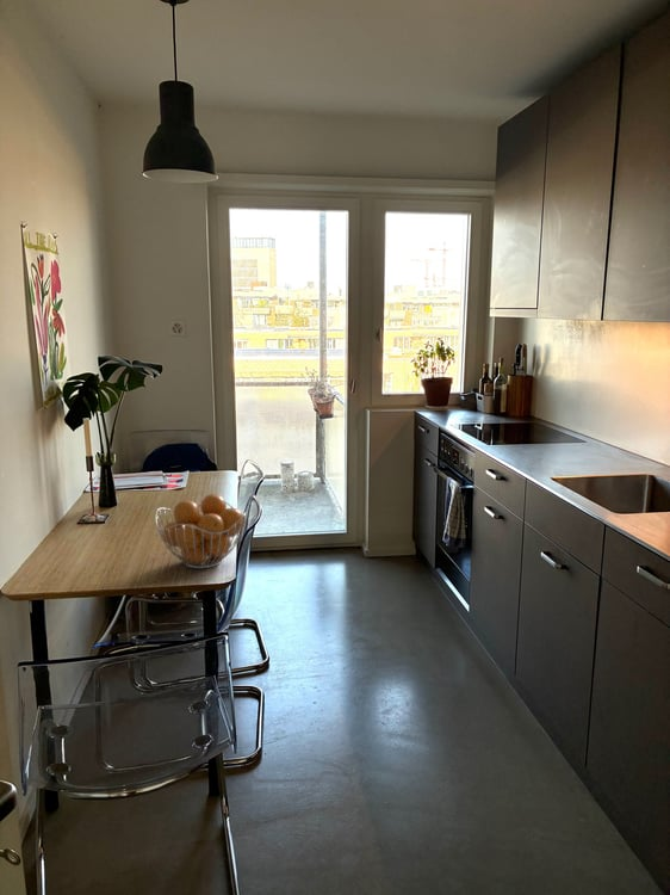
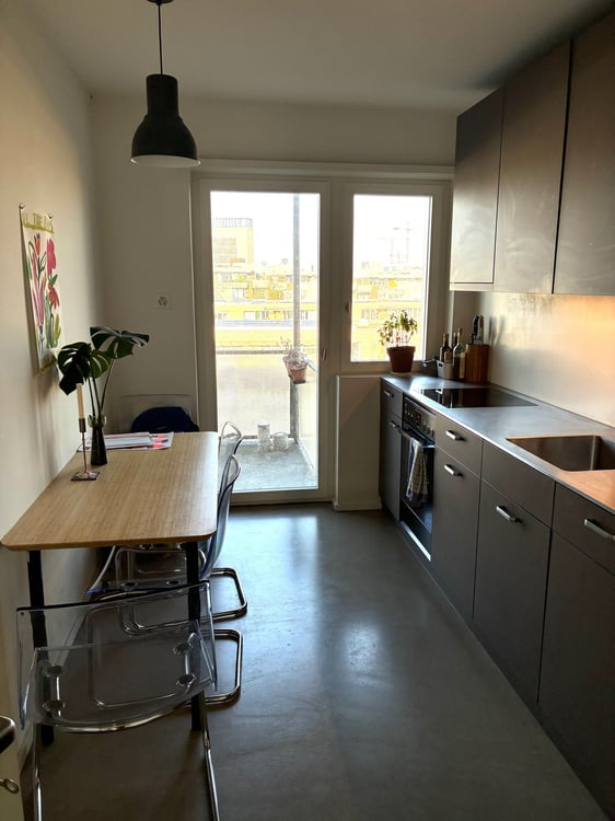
- fruit basket (201, 530)
